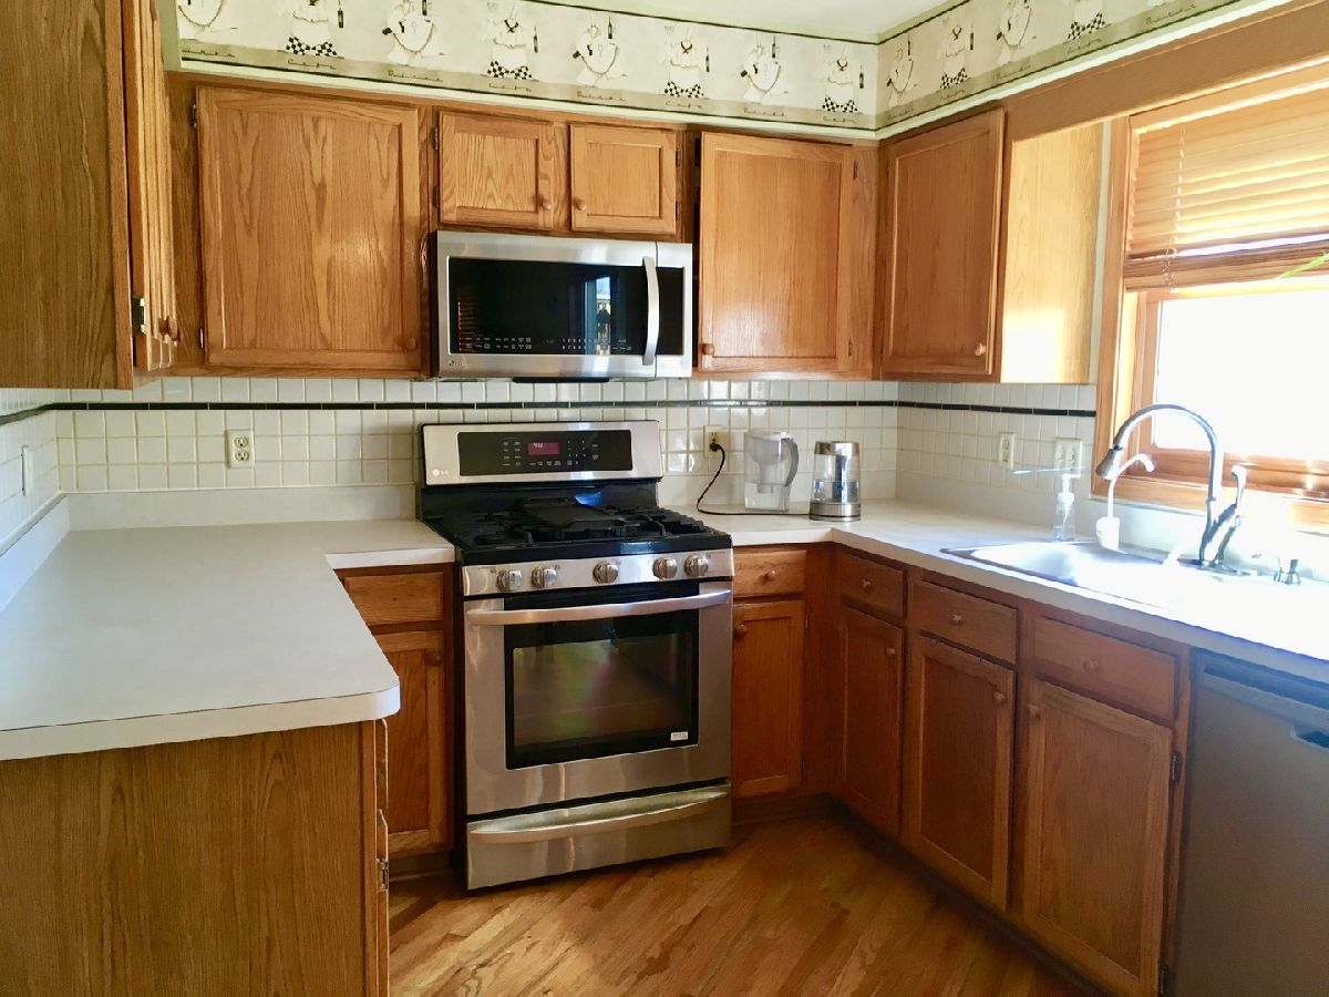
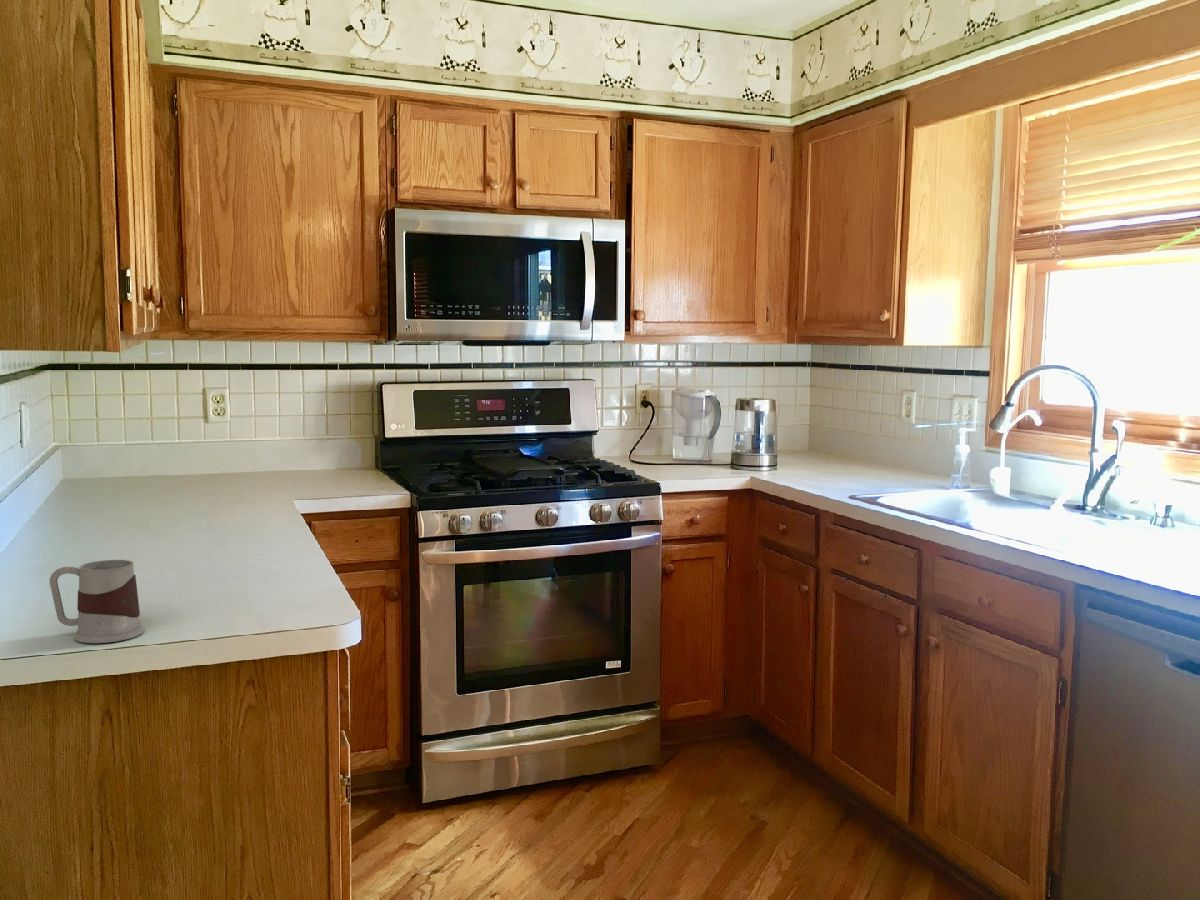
+ mug (96, 600)
